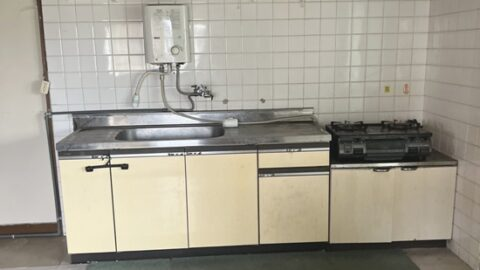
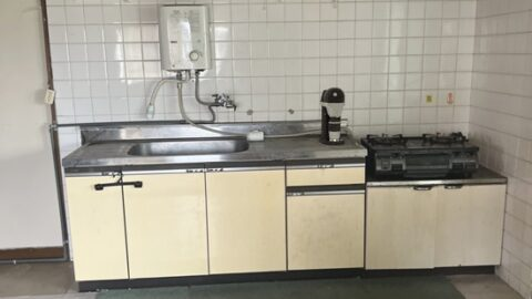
+ coffee maker (331, 114)
